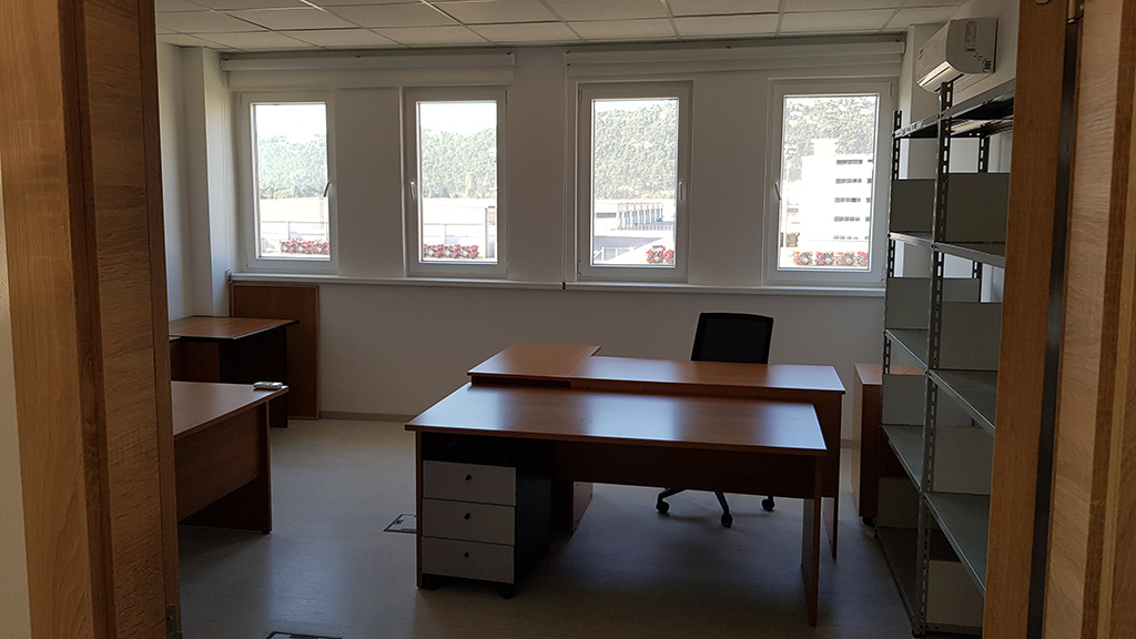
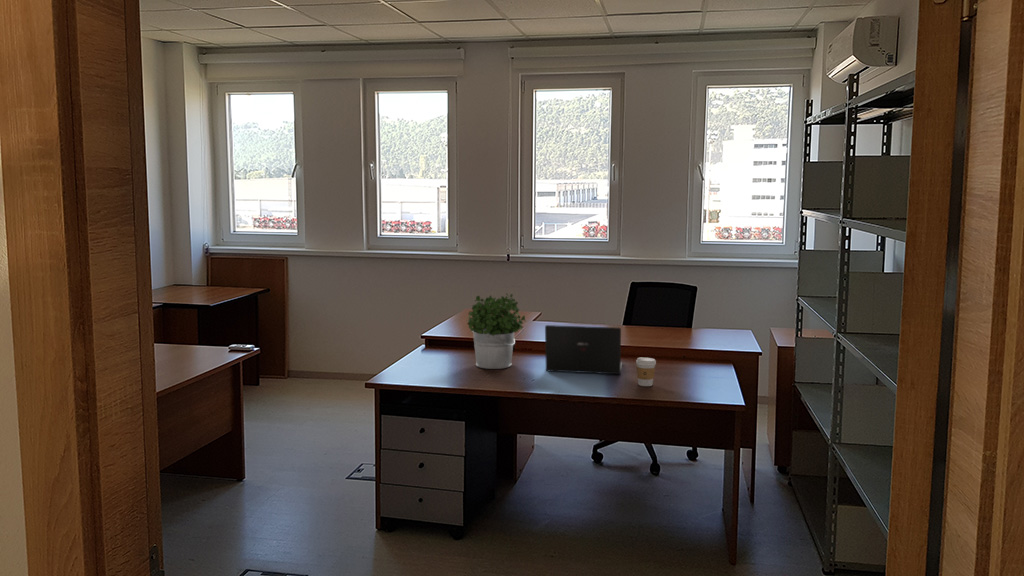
+ coffee cup (645, 371)
+ potted plant (497, 329)
+ laptop (584, 345)
